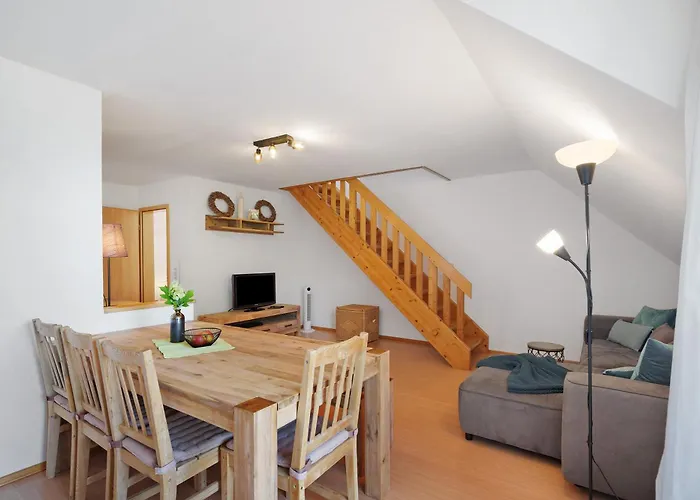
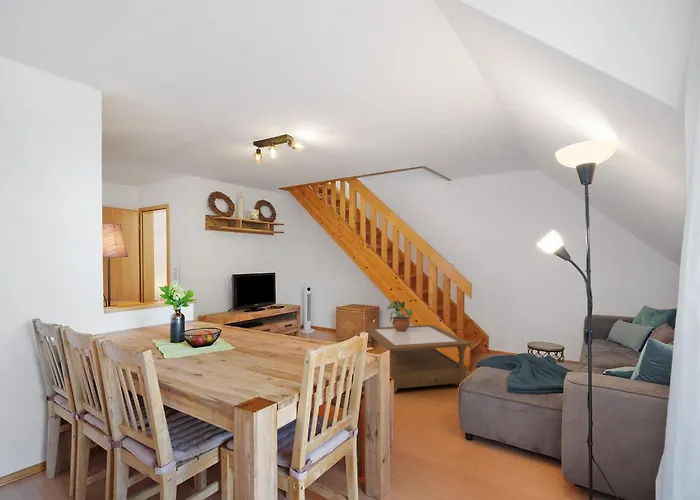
+ potted plant (399, 314)
+ coffee table (413, 356)
